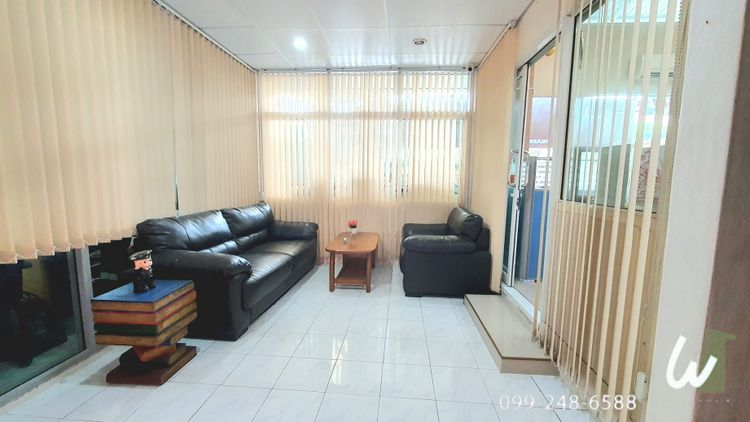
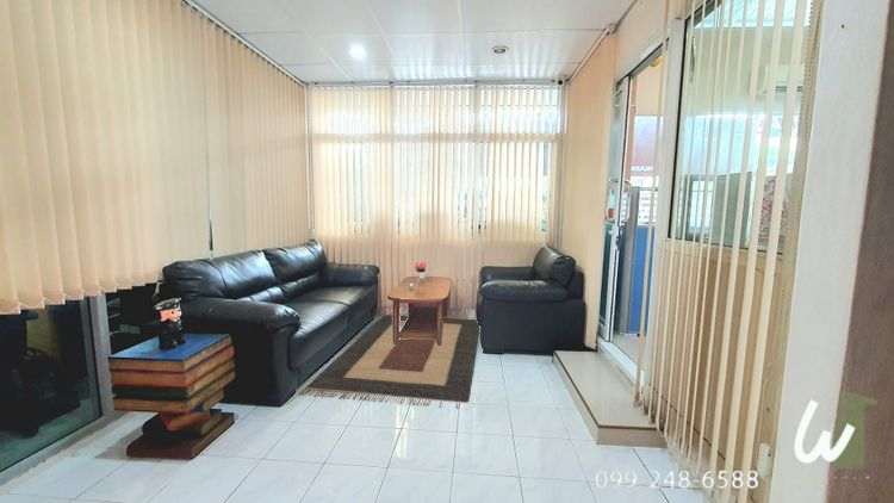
+ rug (414, 346)
